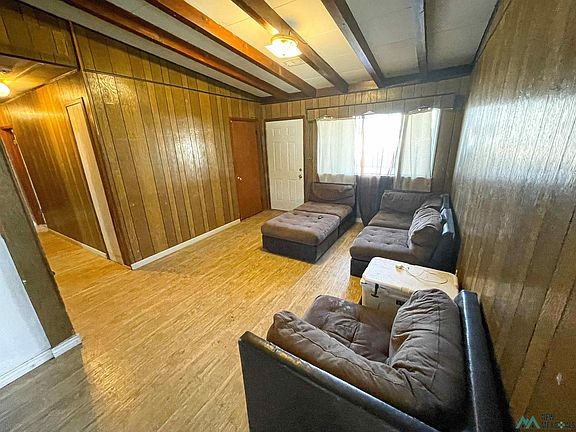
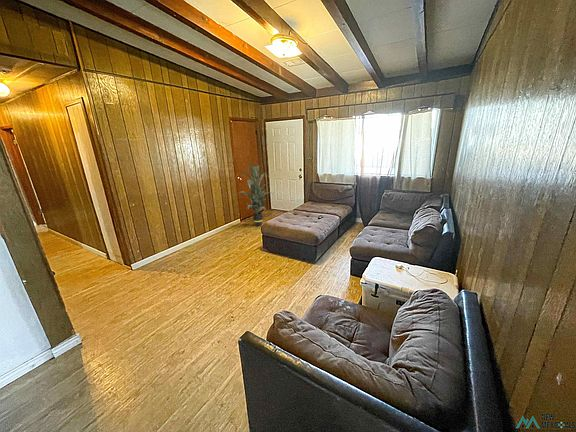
+ indoor plant (253, 195)
